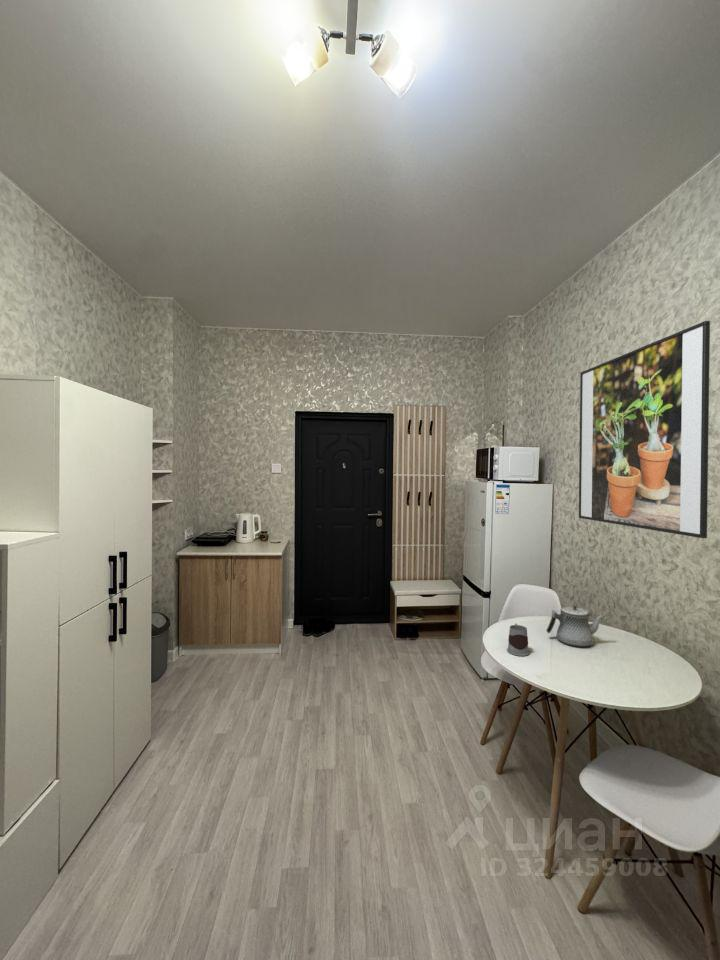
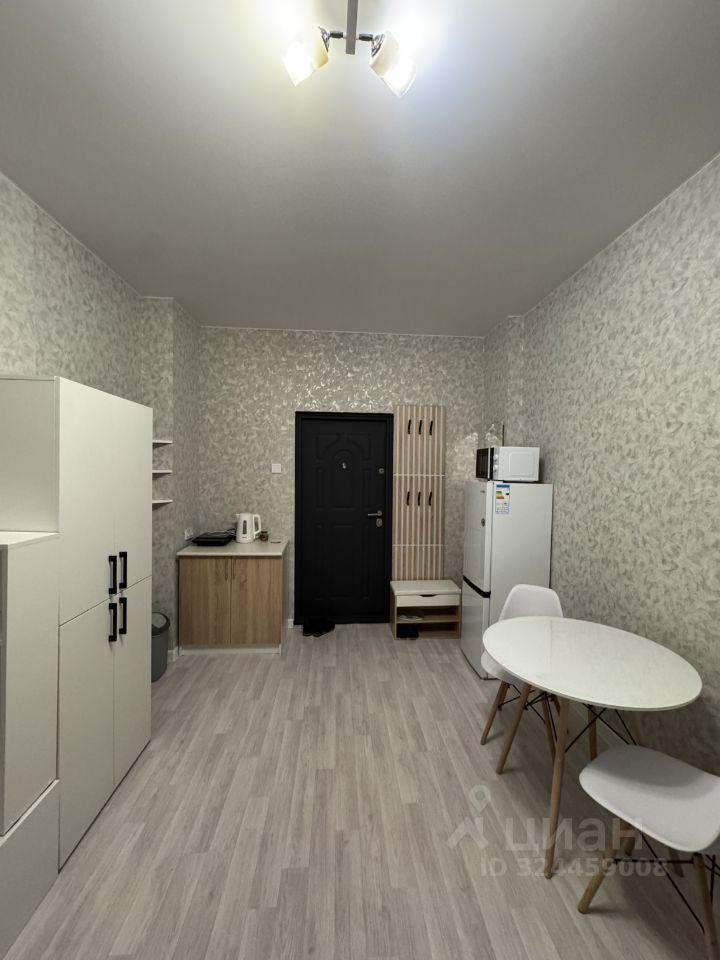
- mug (517, 638)
- teapot (575, 624)
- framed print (631, 439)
